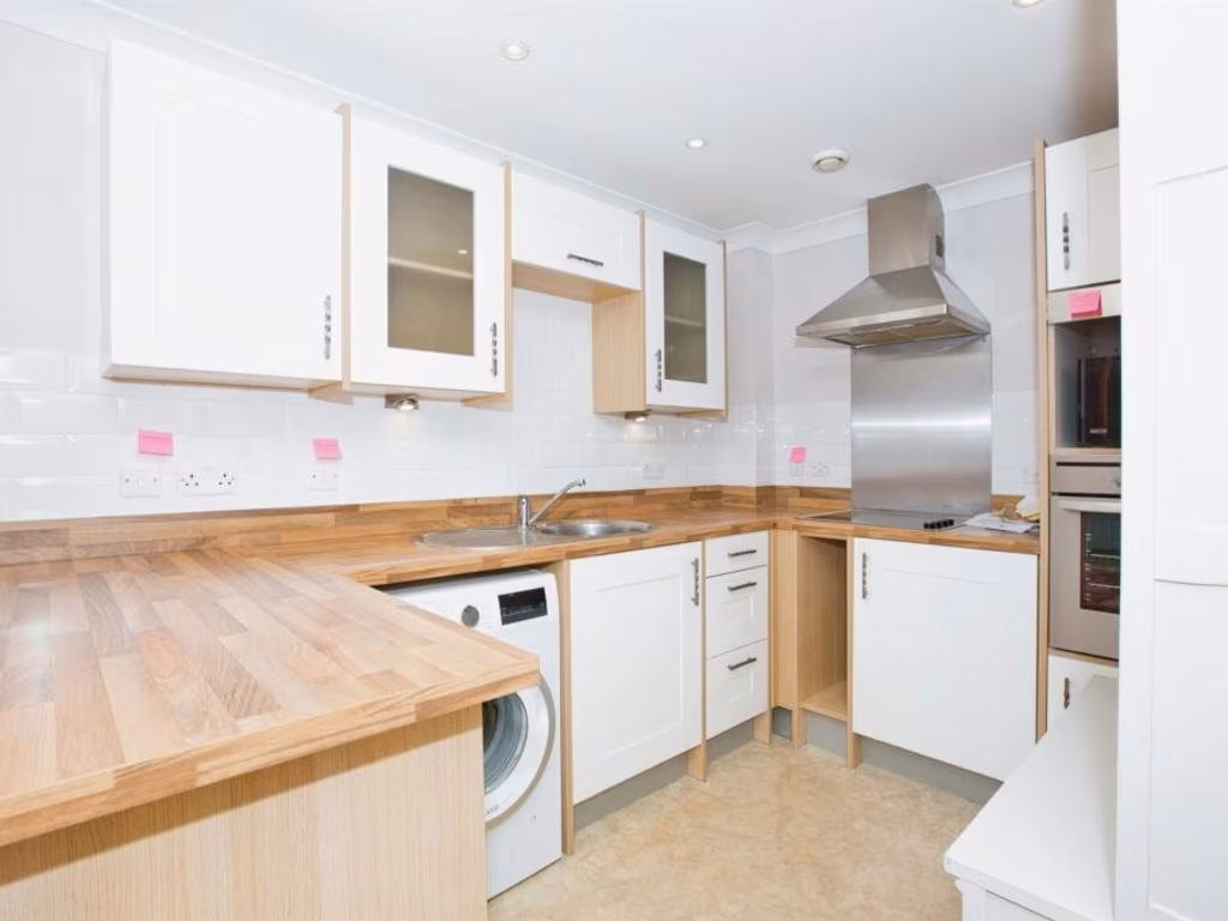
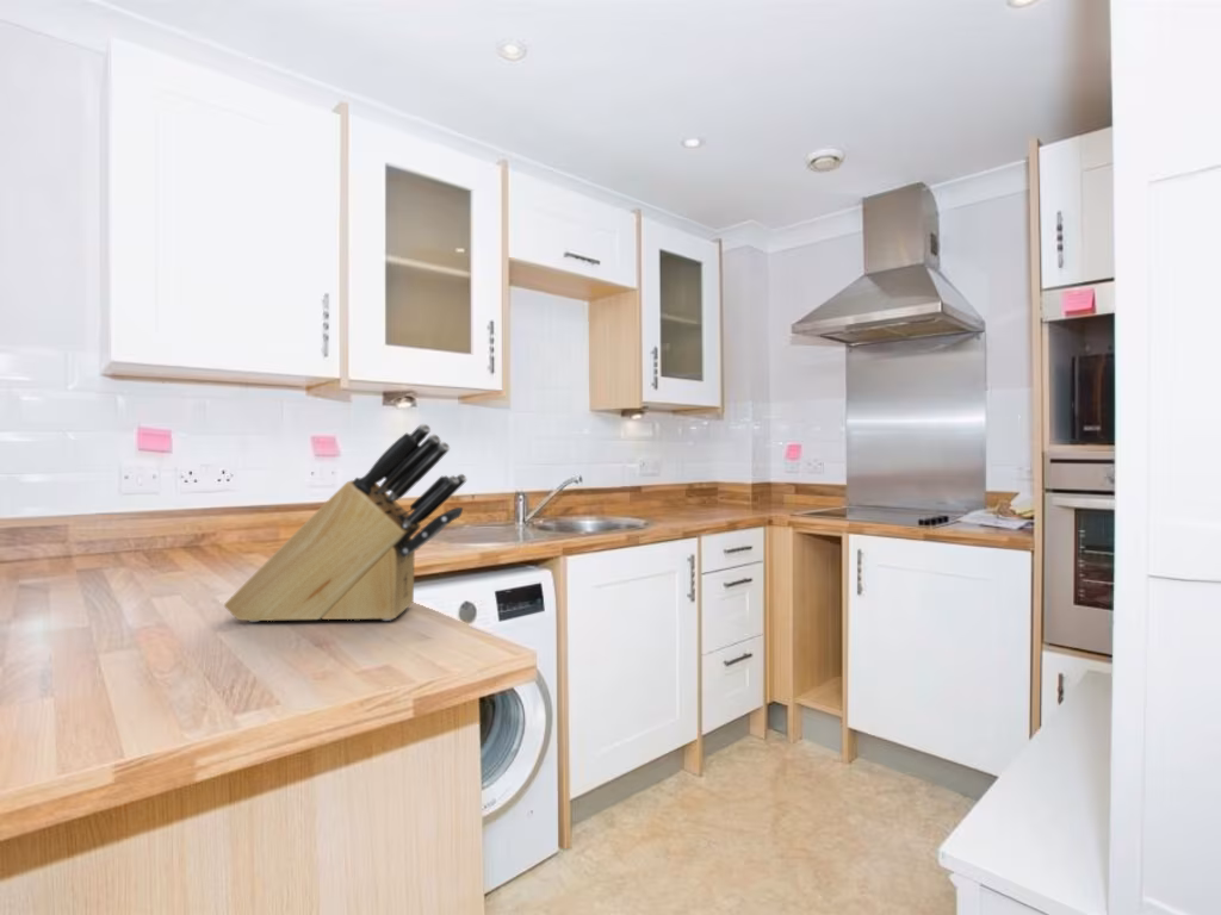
+ knife block (353, 518)
